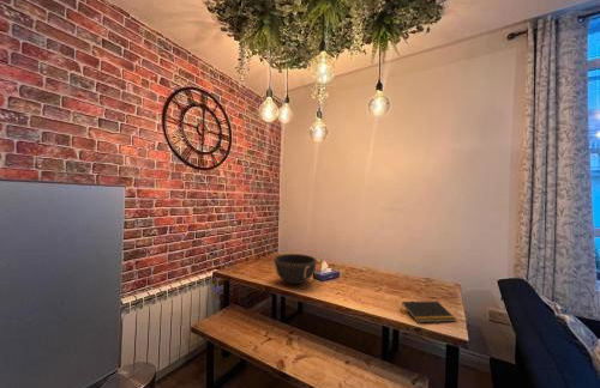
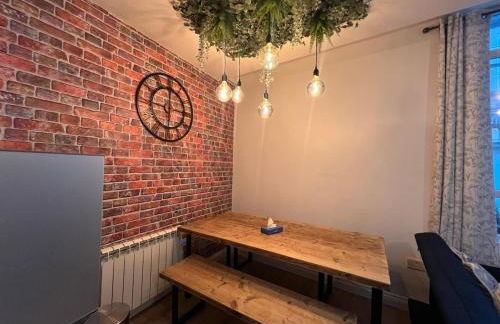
- notepad (427, 310)
- bowl (294, 271)
